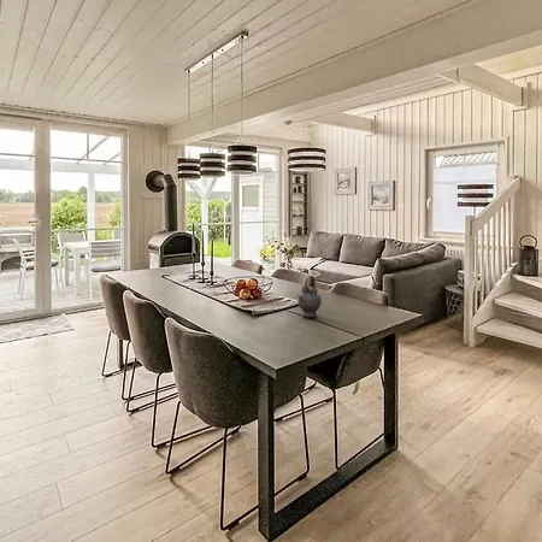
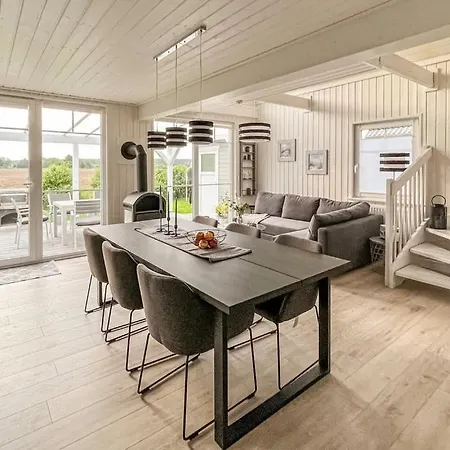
- teapot (307, 296)
